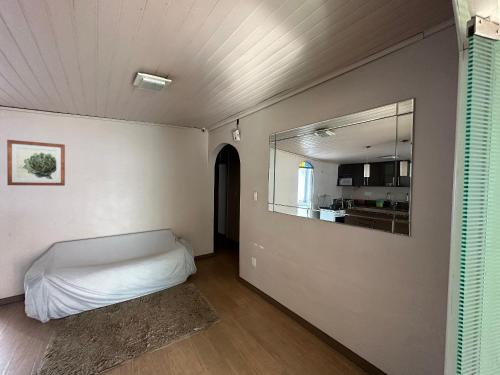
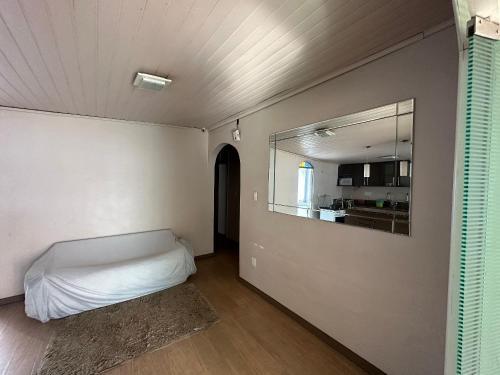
- wall art (37, 163)
